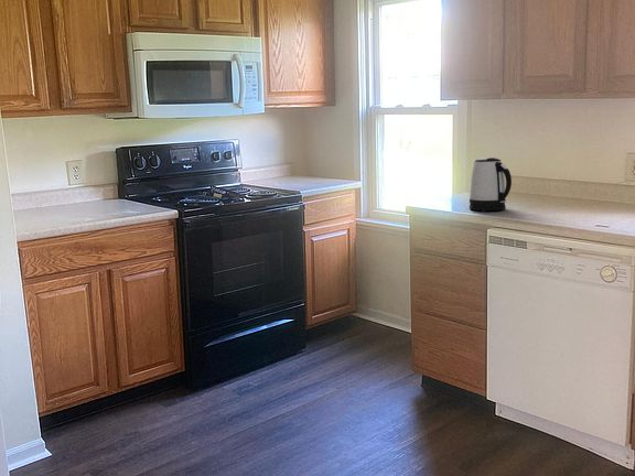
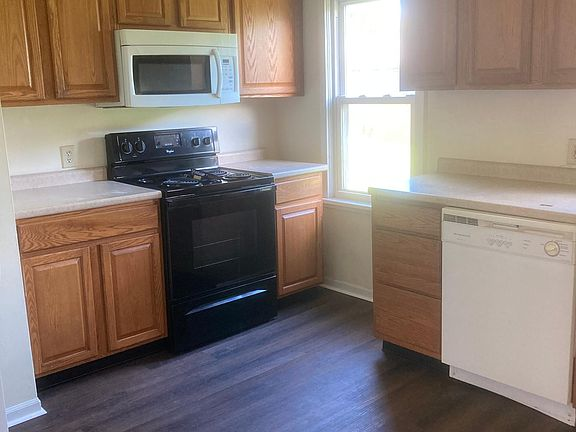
- kettle (491, 183)
